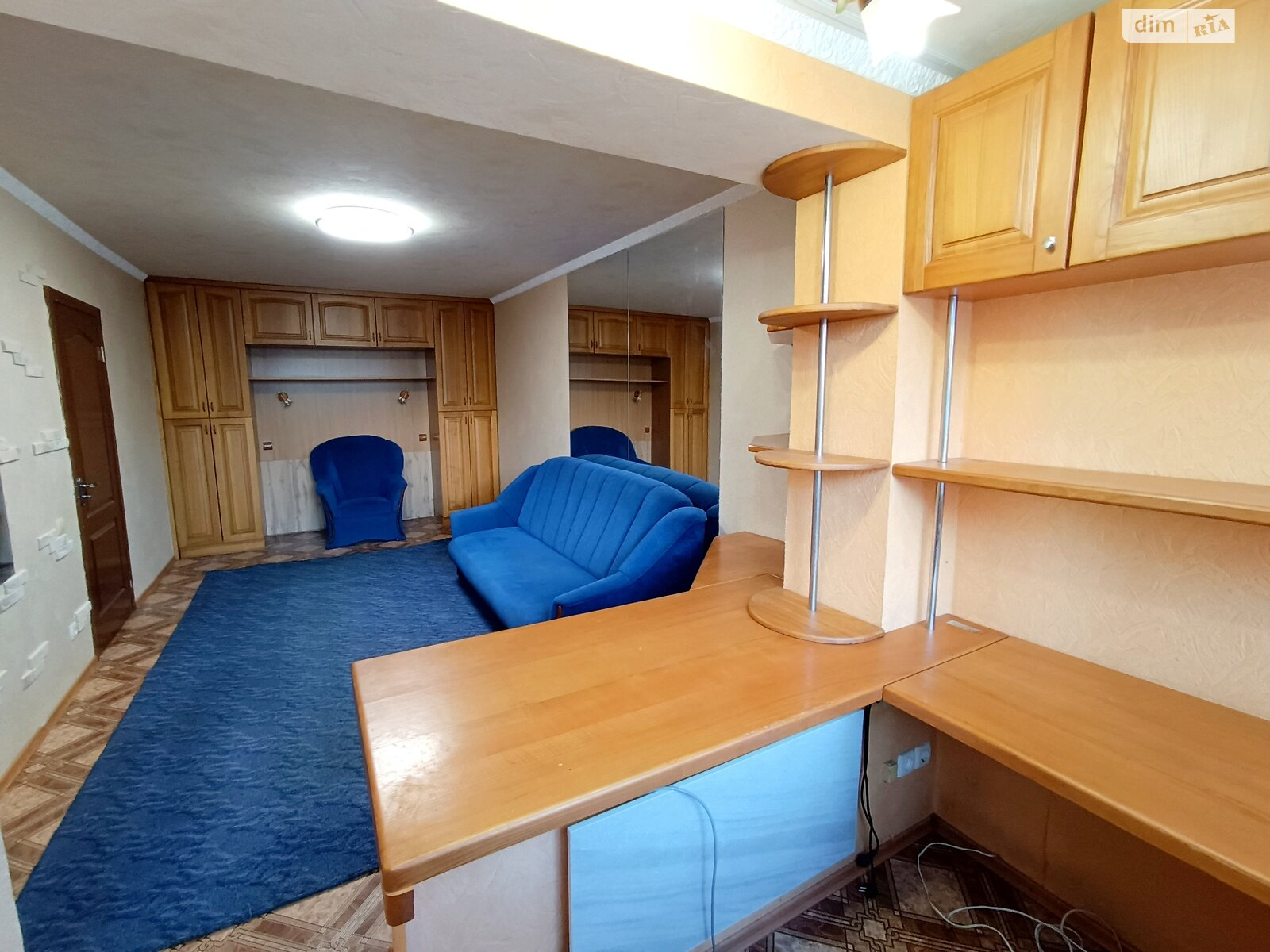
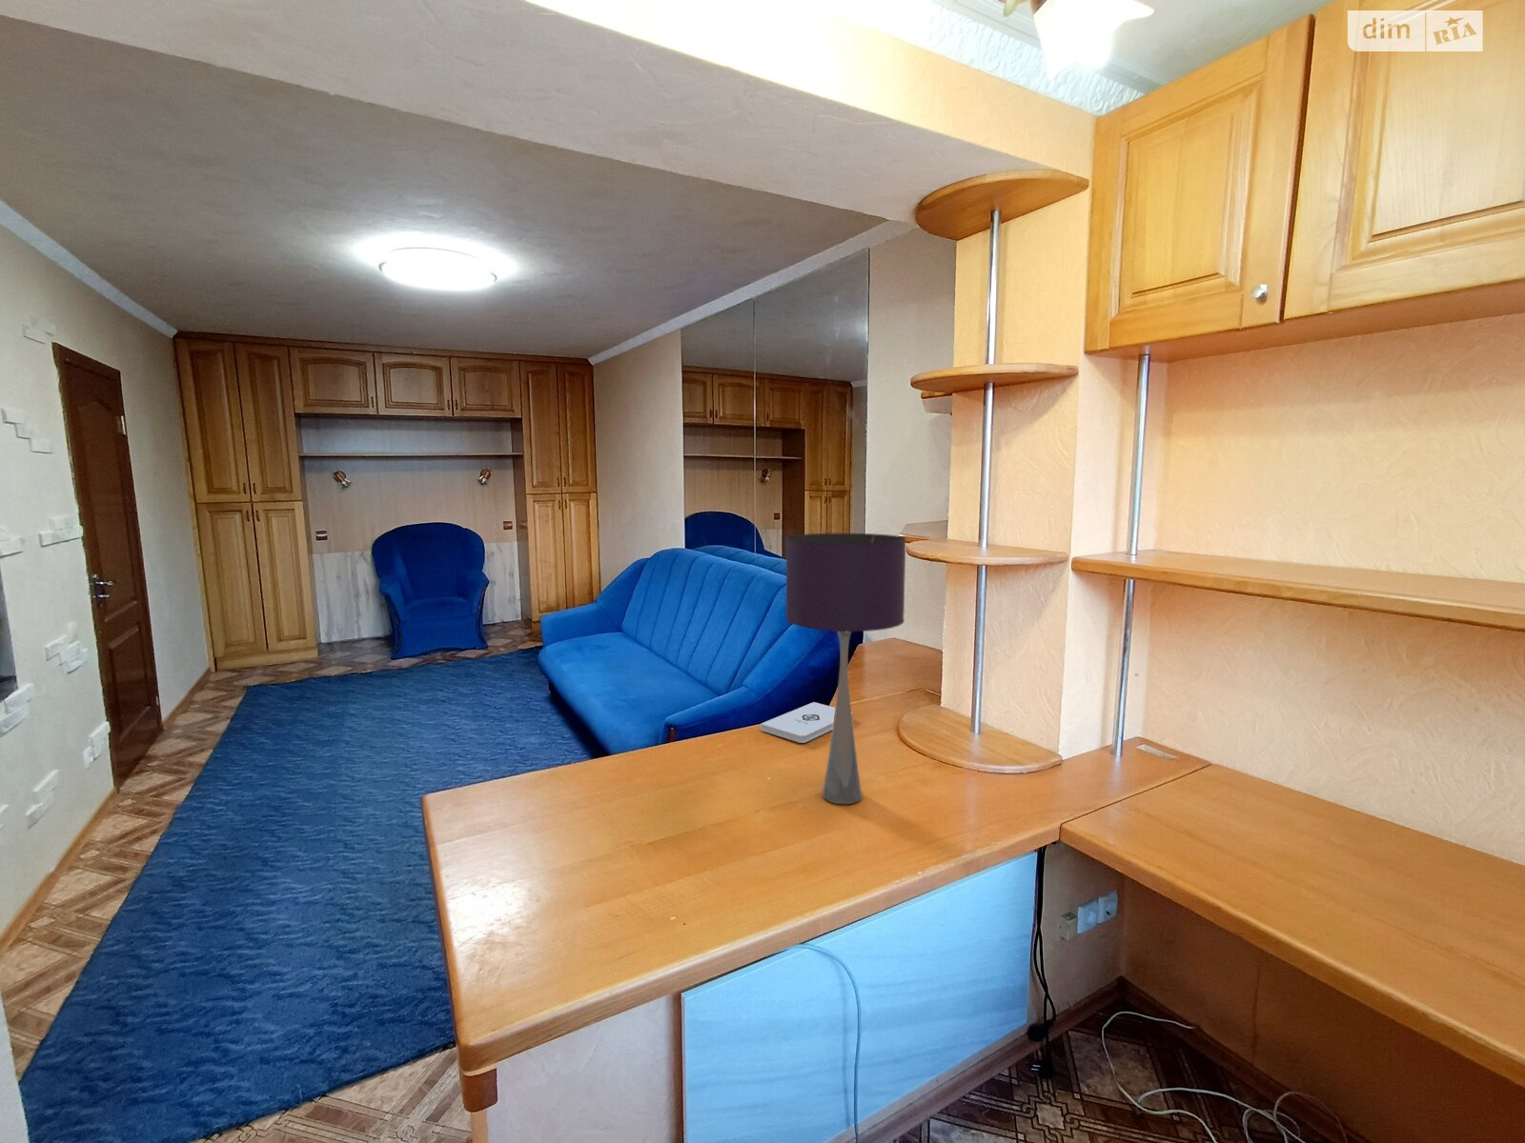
+ notepad (808, 722)
+ table lamp (843, 670)
